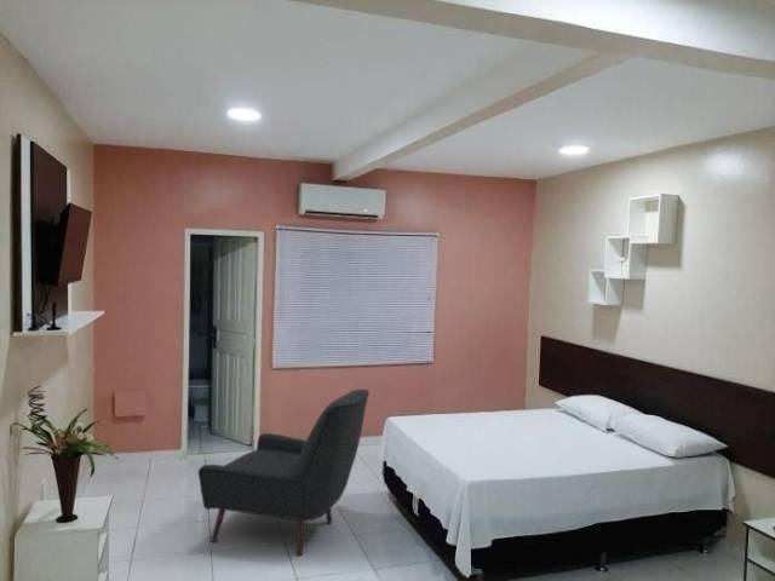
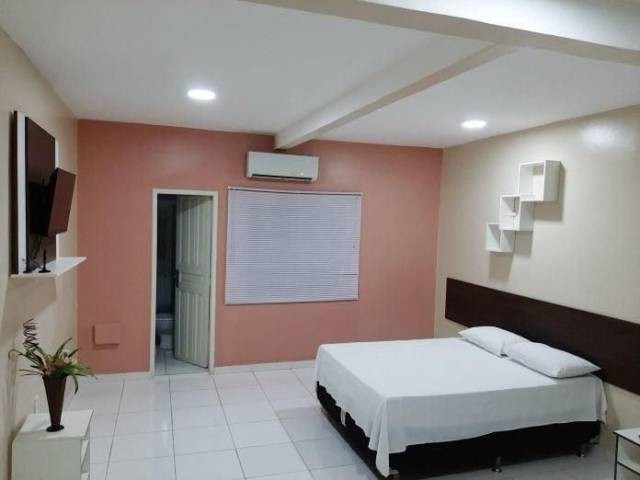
- chair (293, 461)
